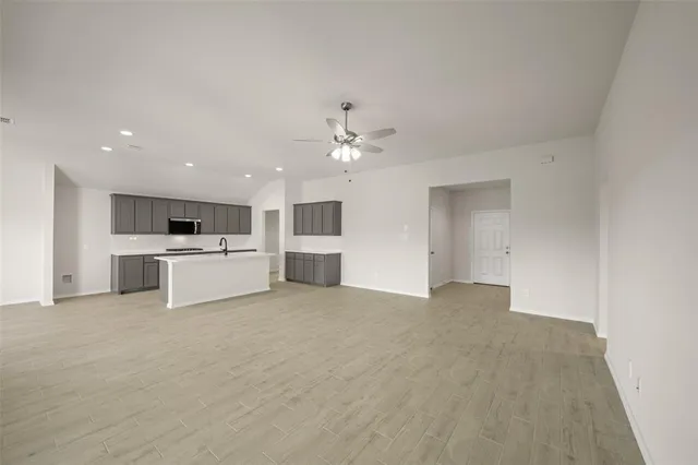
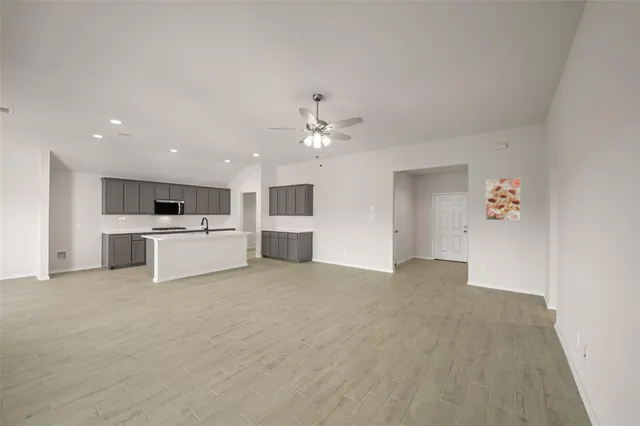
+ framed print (502, 199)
